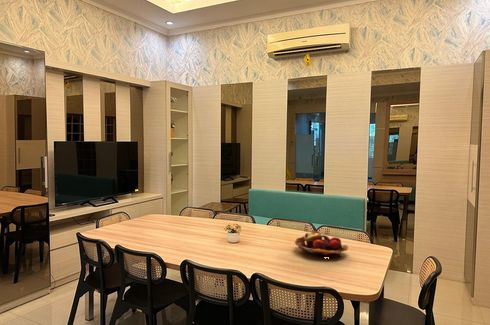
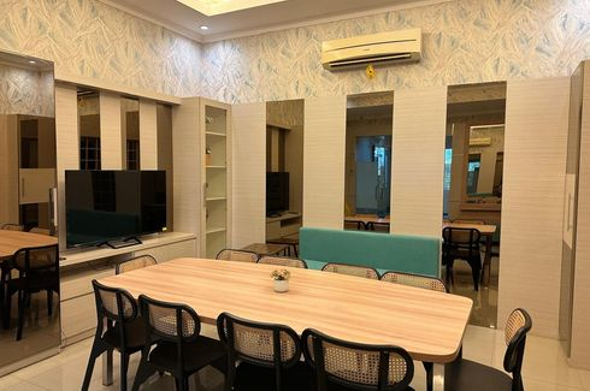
- fruit basket (319, 243)
